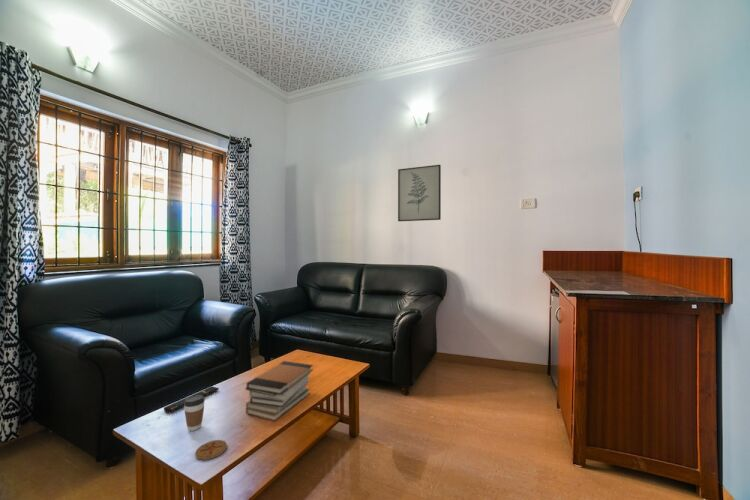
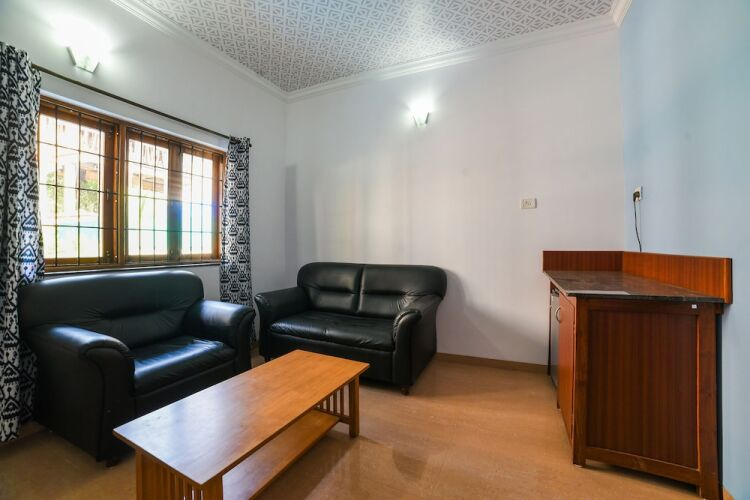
- wall art (418, 193)
- book stack (281, 387)
- remote control (191, 396)
- coffee cup (194, 412)
- coaster (211, 449)
